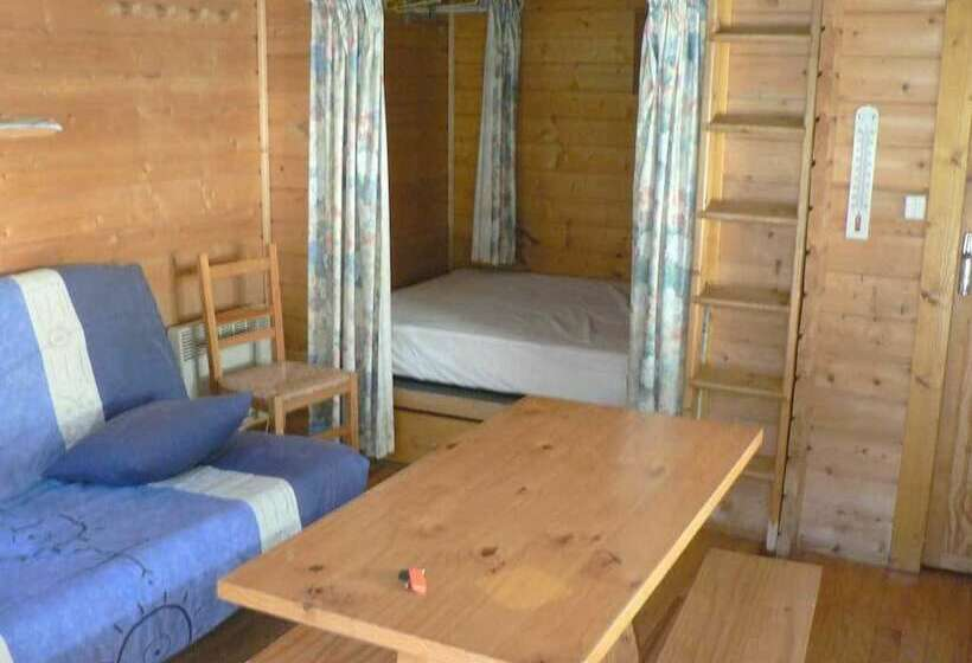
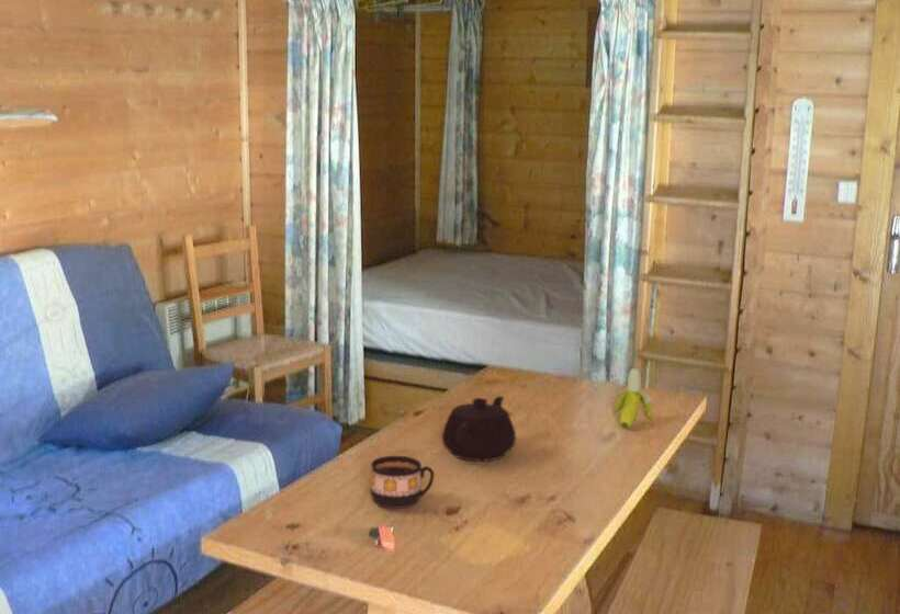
+ teapot (481, 425)
+ banana (630, 397)
+ cup (397, 482)
